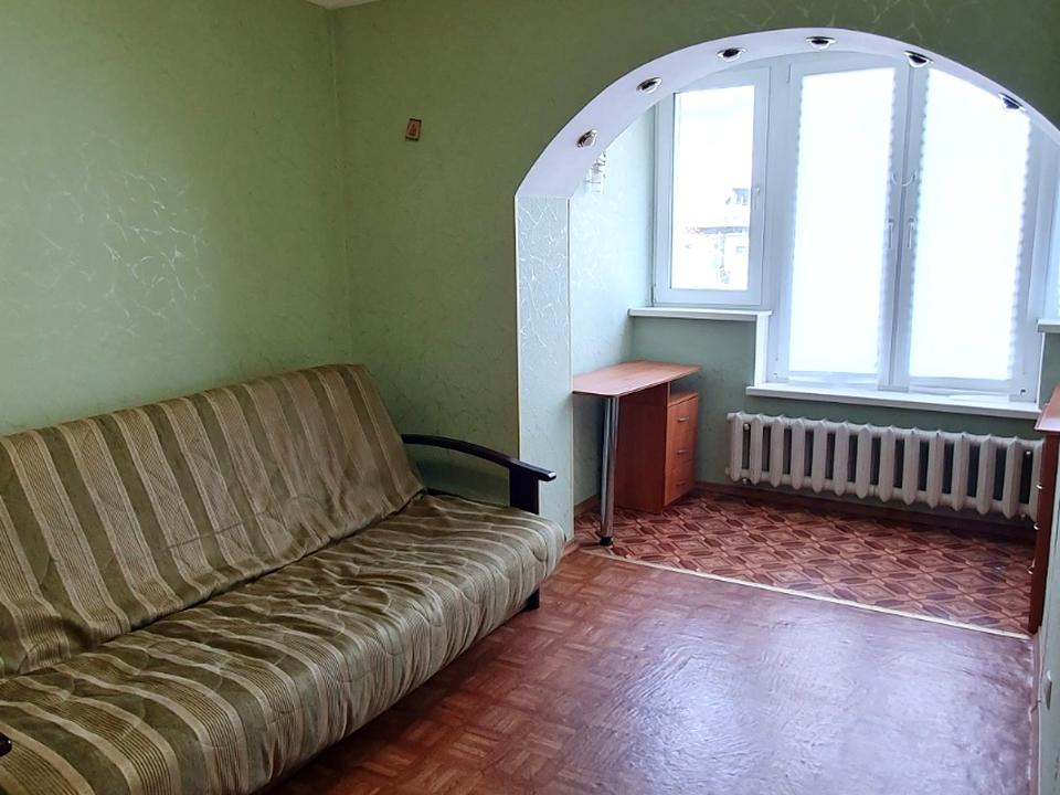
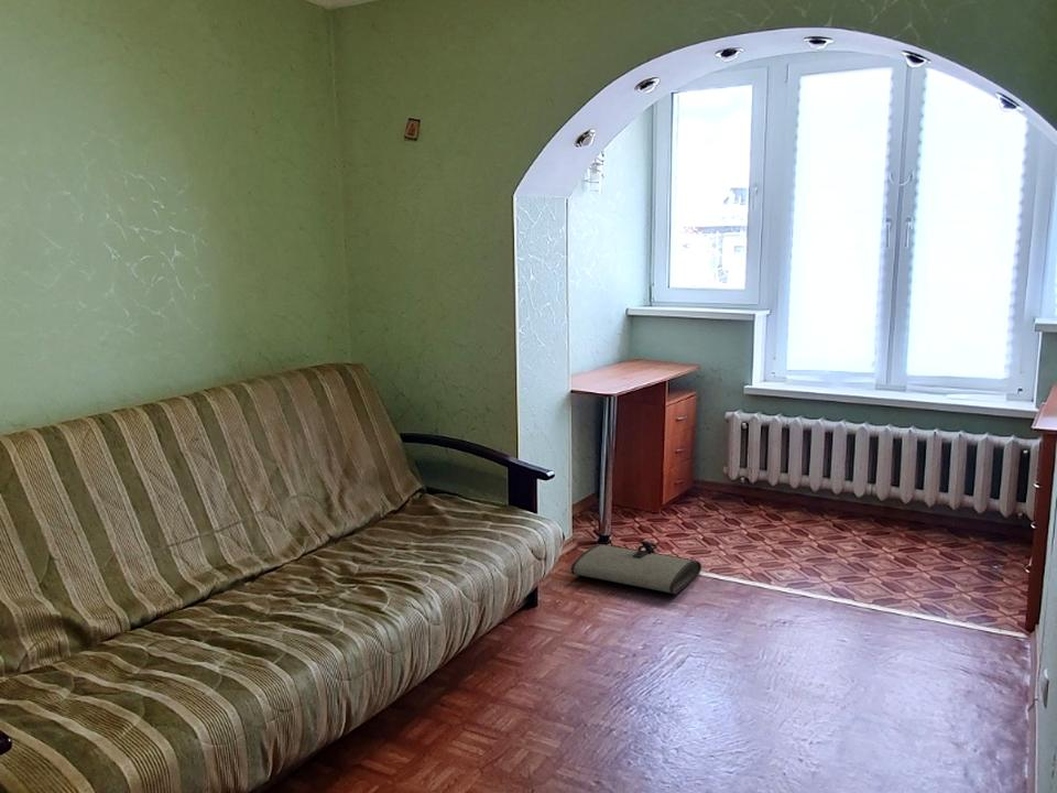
+ tool roll (636, 560)
